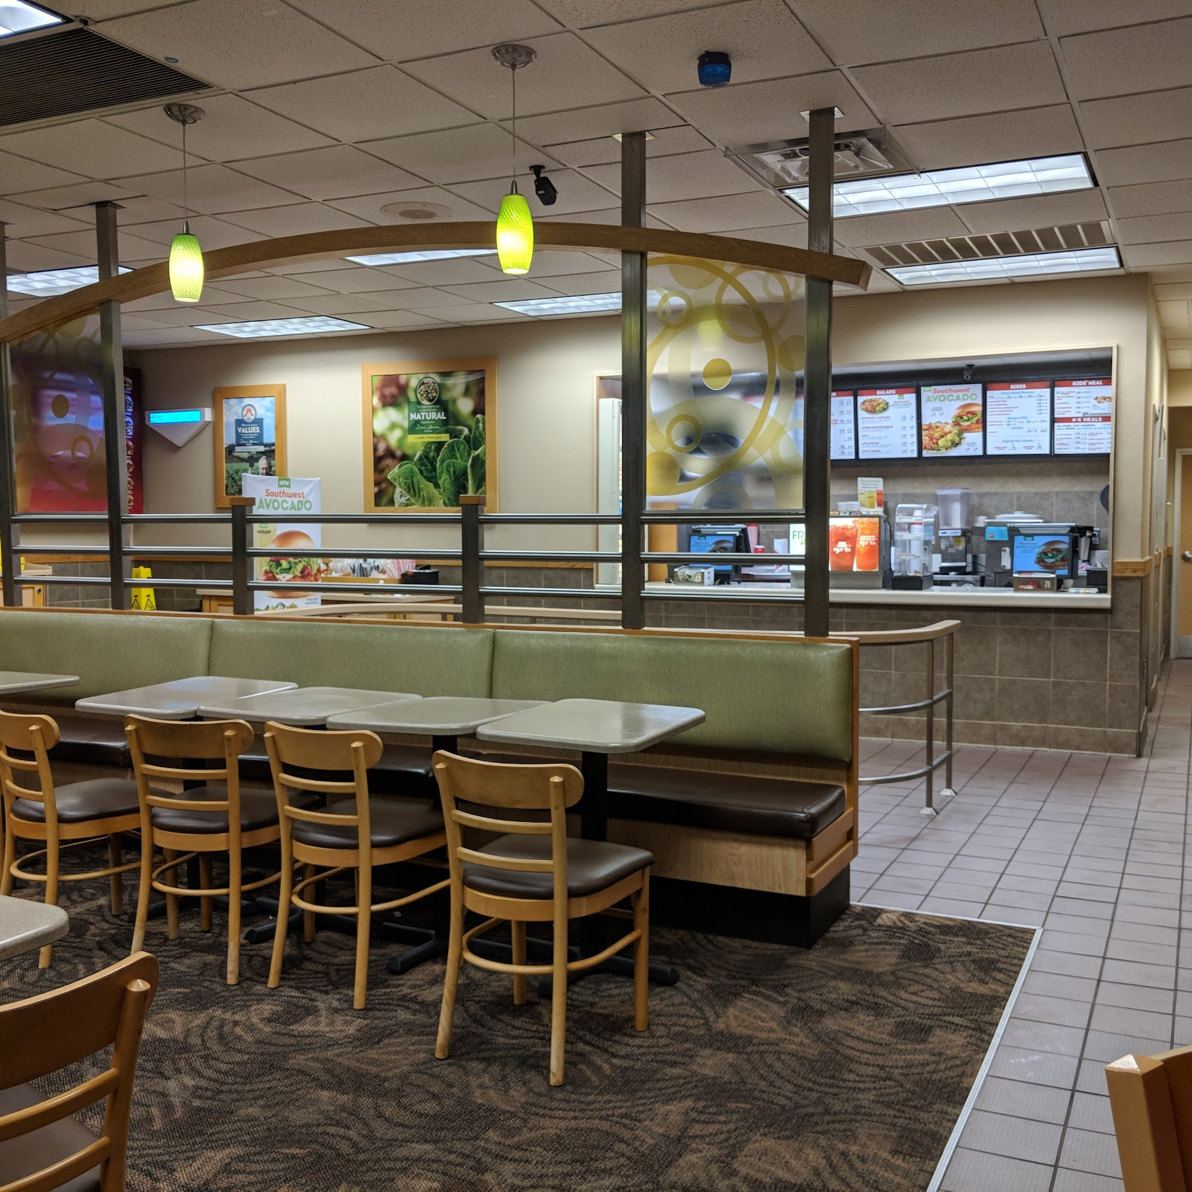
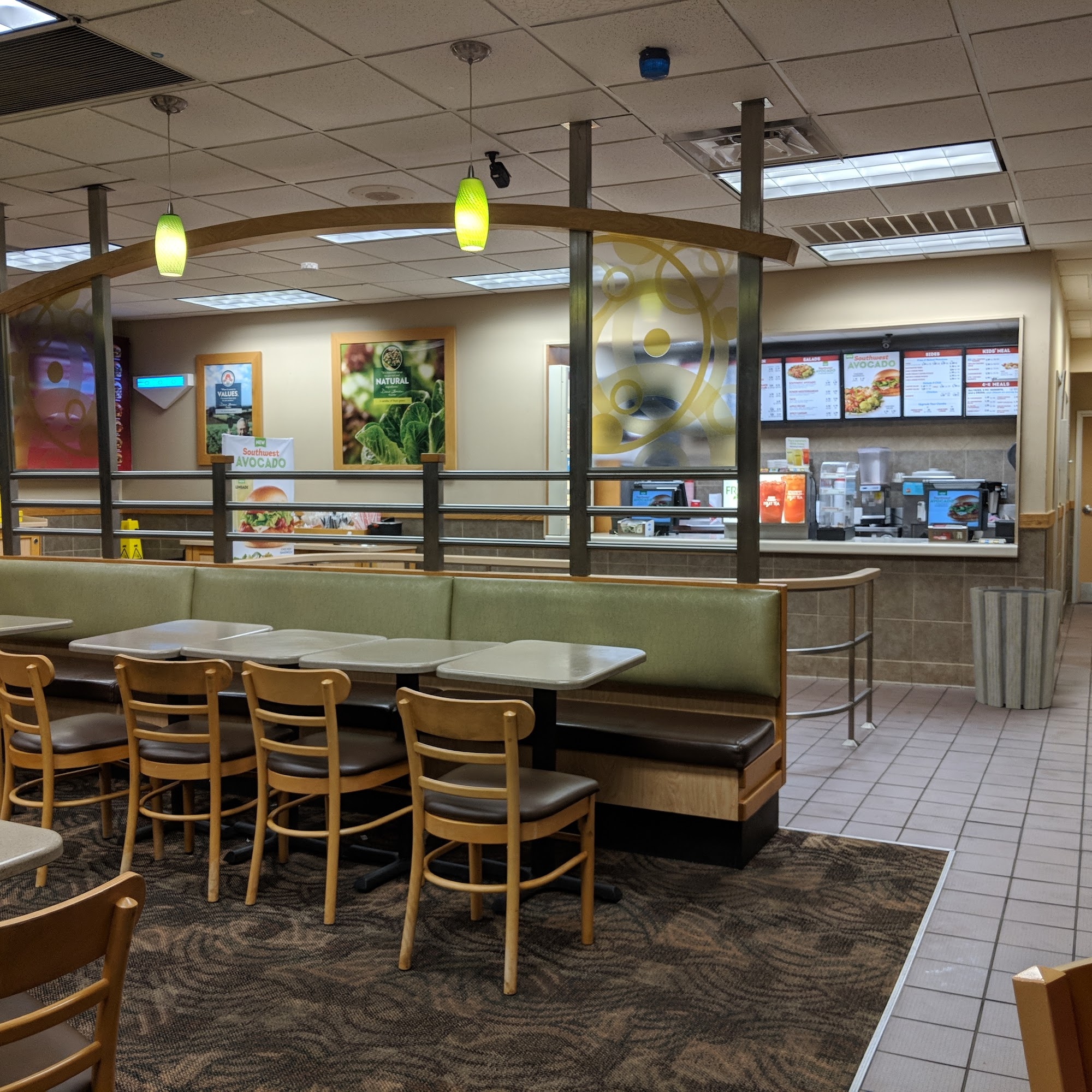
+ smoke detector (309, 266)
+ trash can (1013, 646)
